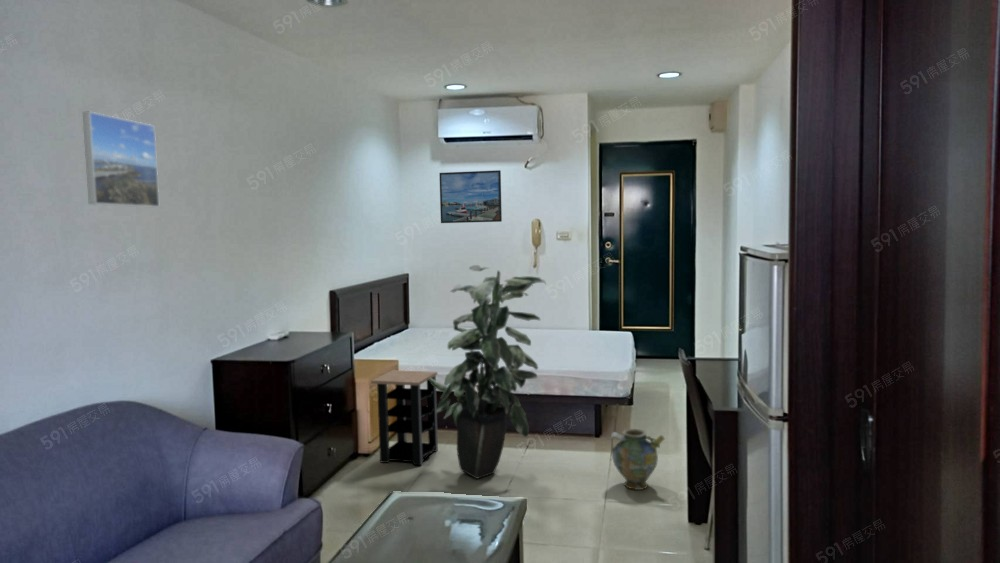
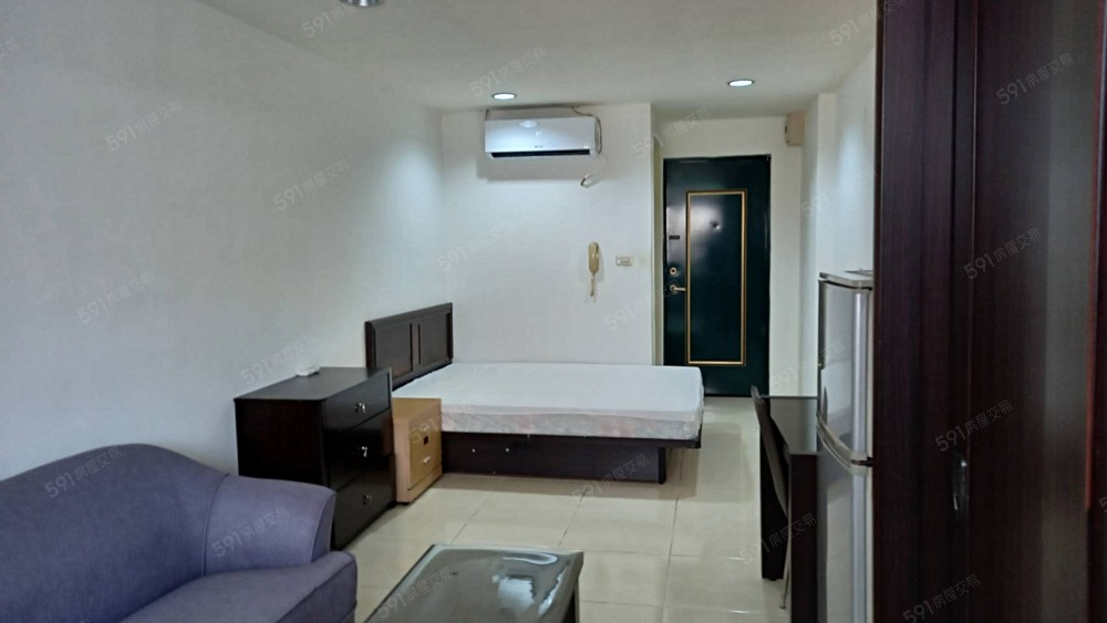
- indoor plant (488, 370)
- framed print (470, 197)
- side table (407, 416)
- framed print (123, 162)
- ceramic jug (637, 459)
